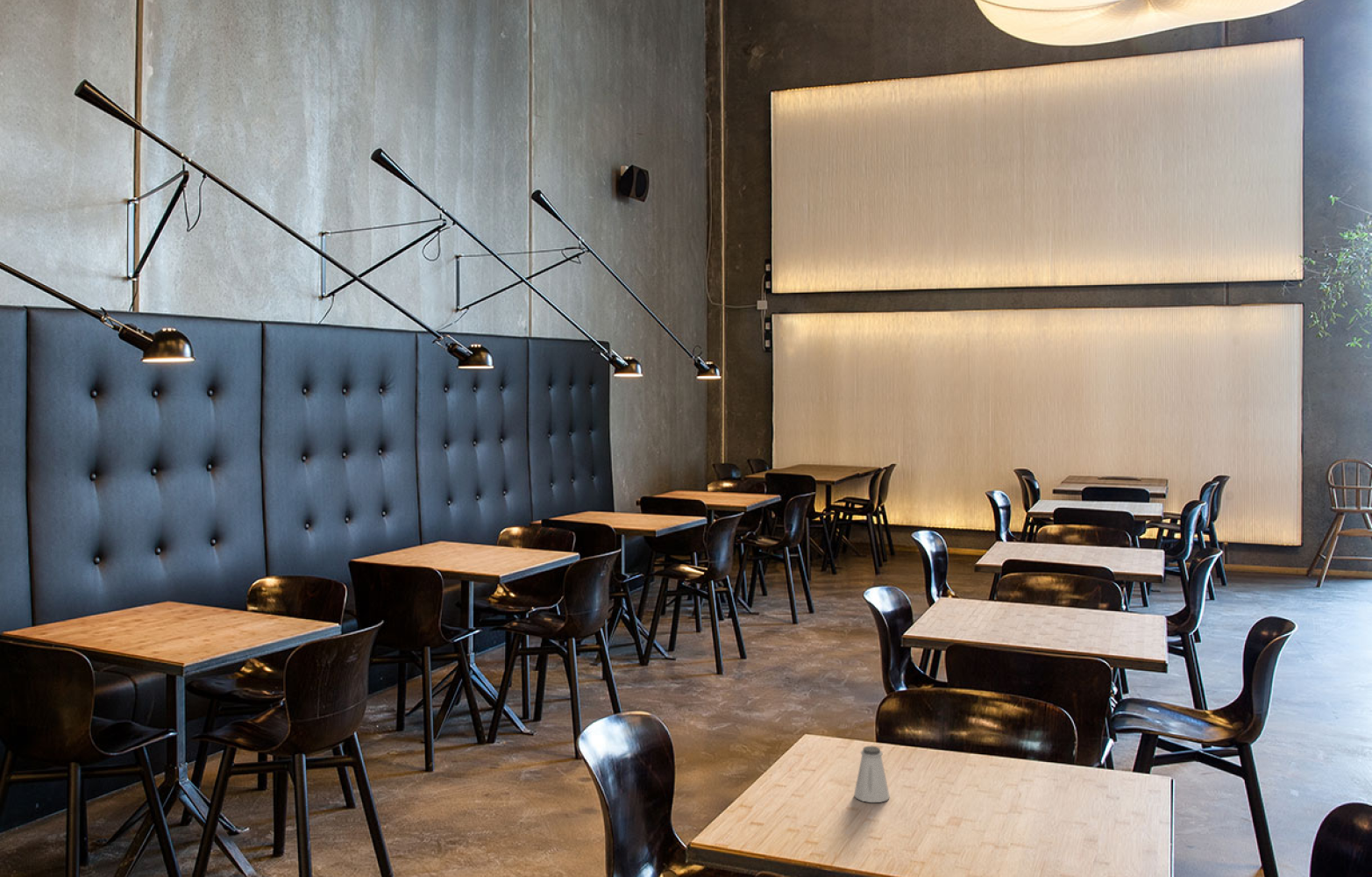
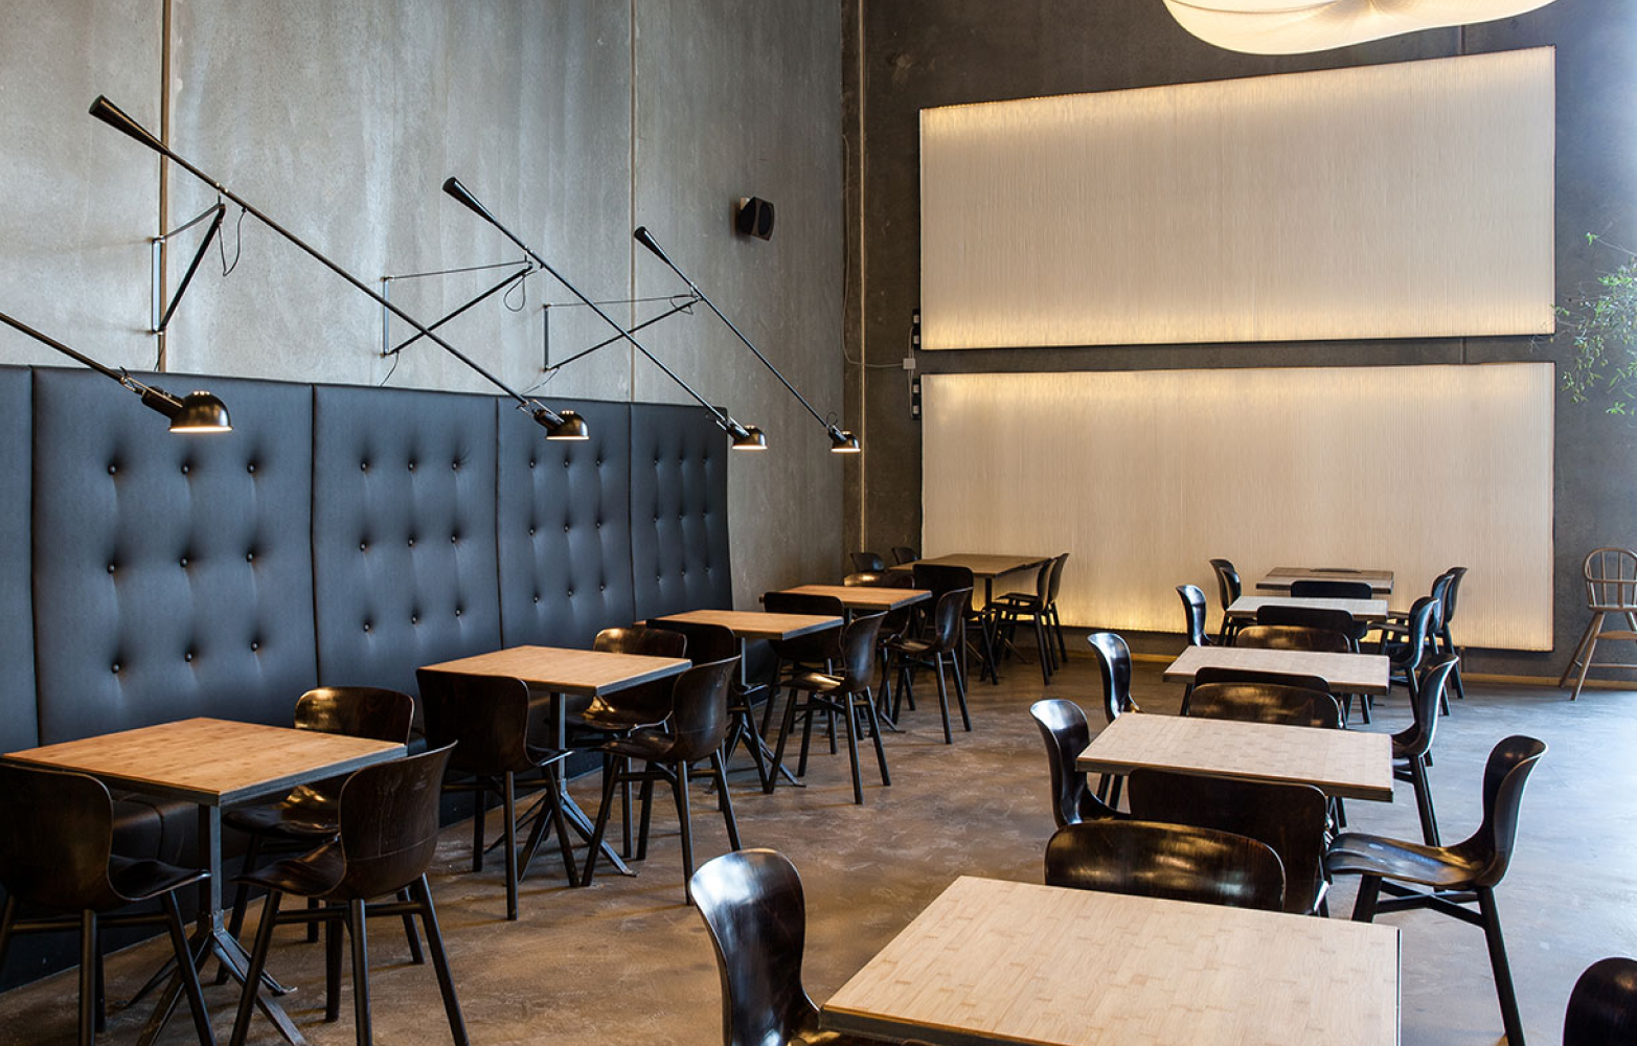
- saltshaker (871, 772)
